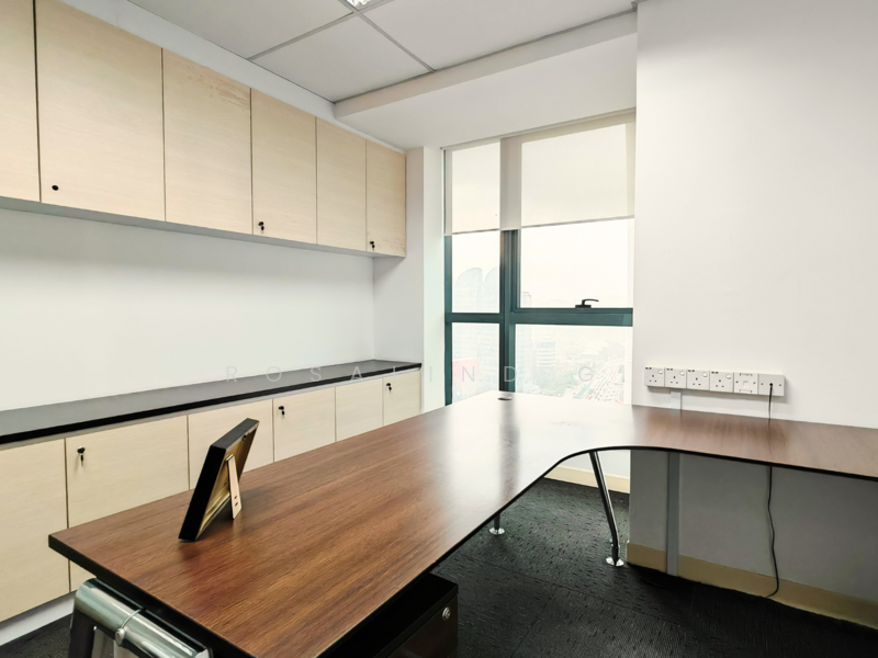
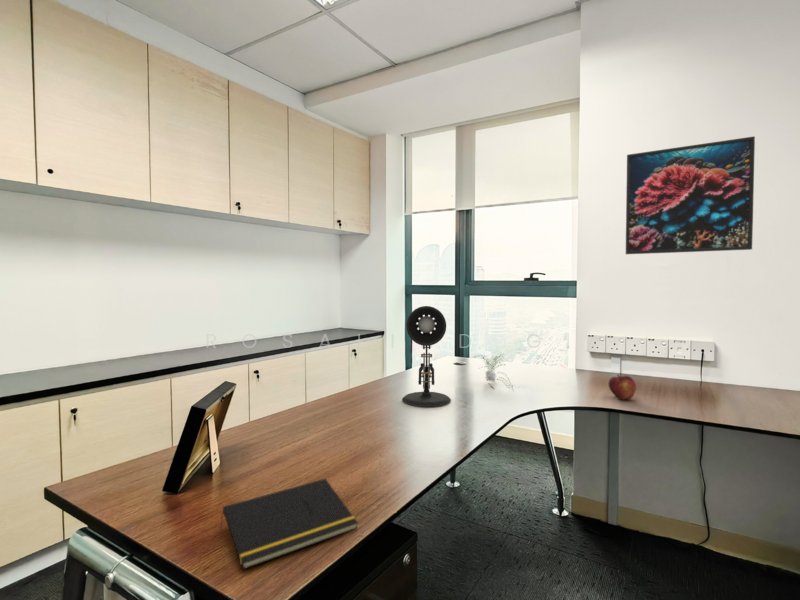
+ fruit (622, 386)
+ notepad (290, 517)
+ desk lamp (426, 352)
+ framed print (685, 199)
+ plant (495, 368)
